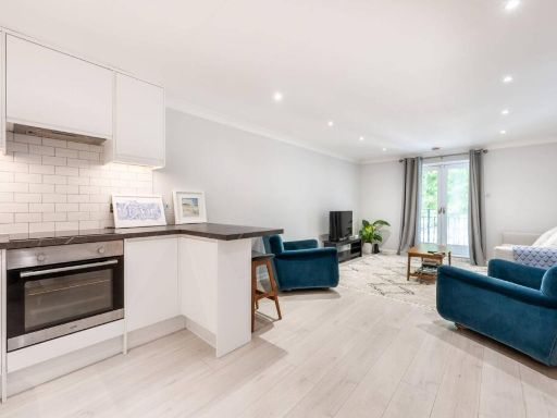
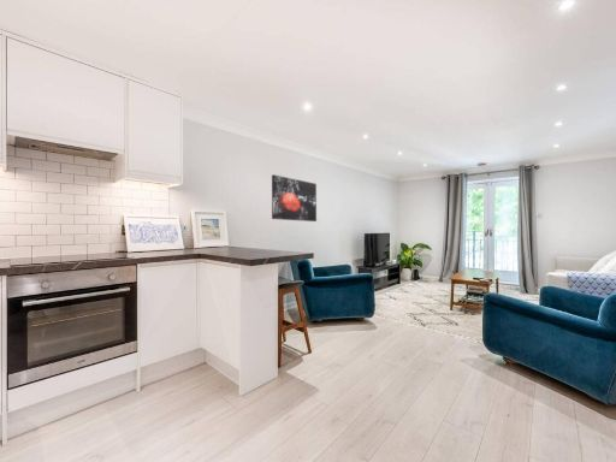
+ wall art (295, 200)
